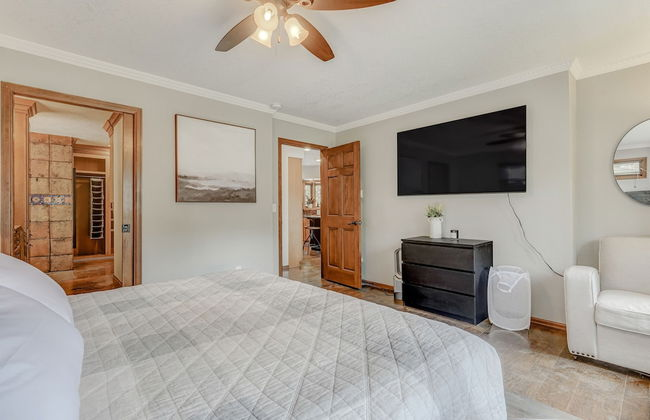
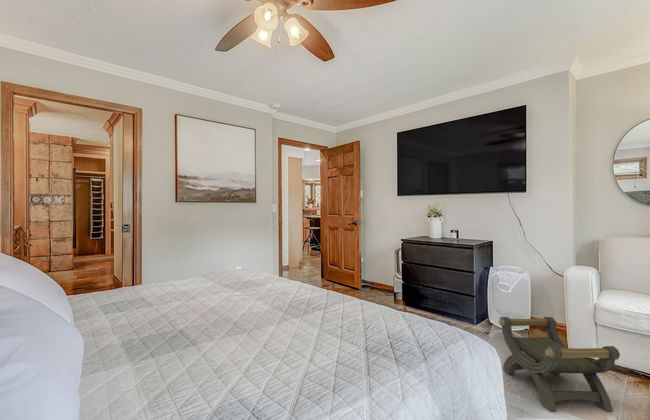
+ stool (551, 359)
